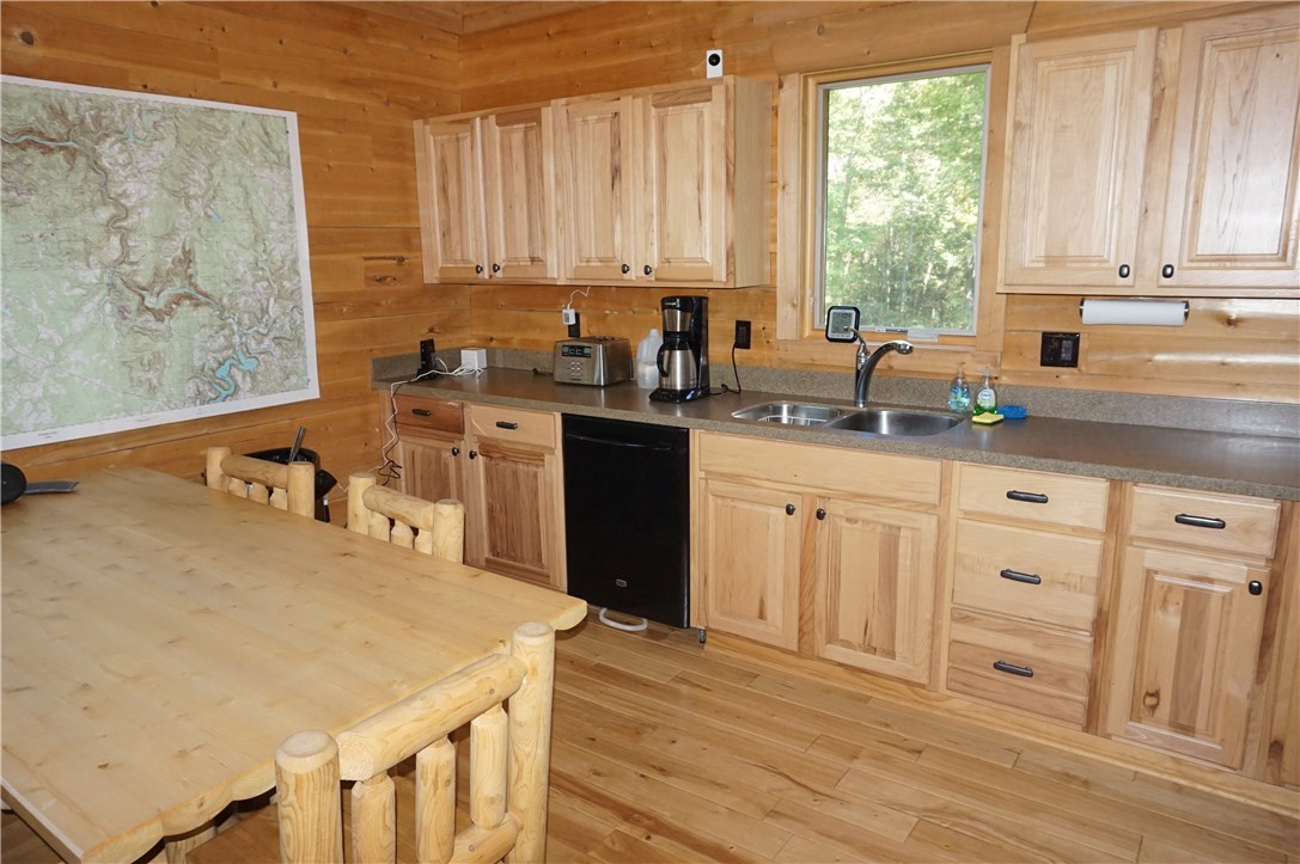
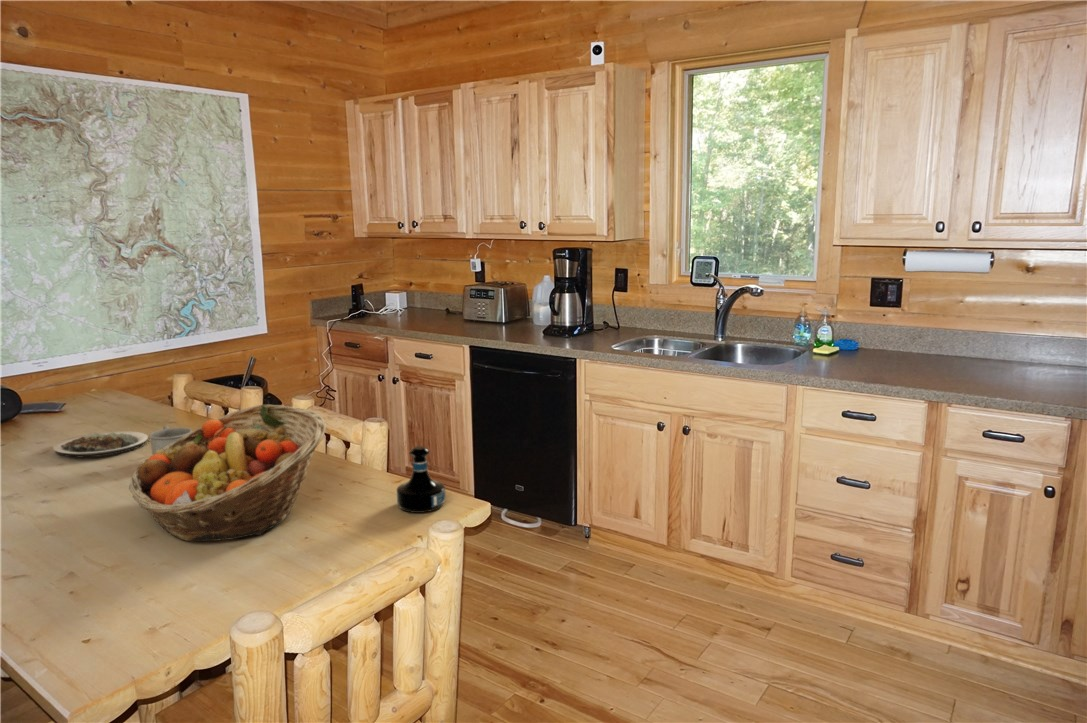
+ fruit basket (231, 467)
+ tequila bottle (420, 476)
+ mug (170, 443)
+ plate (101, 441)
